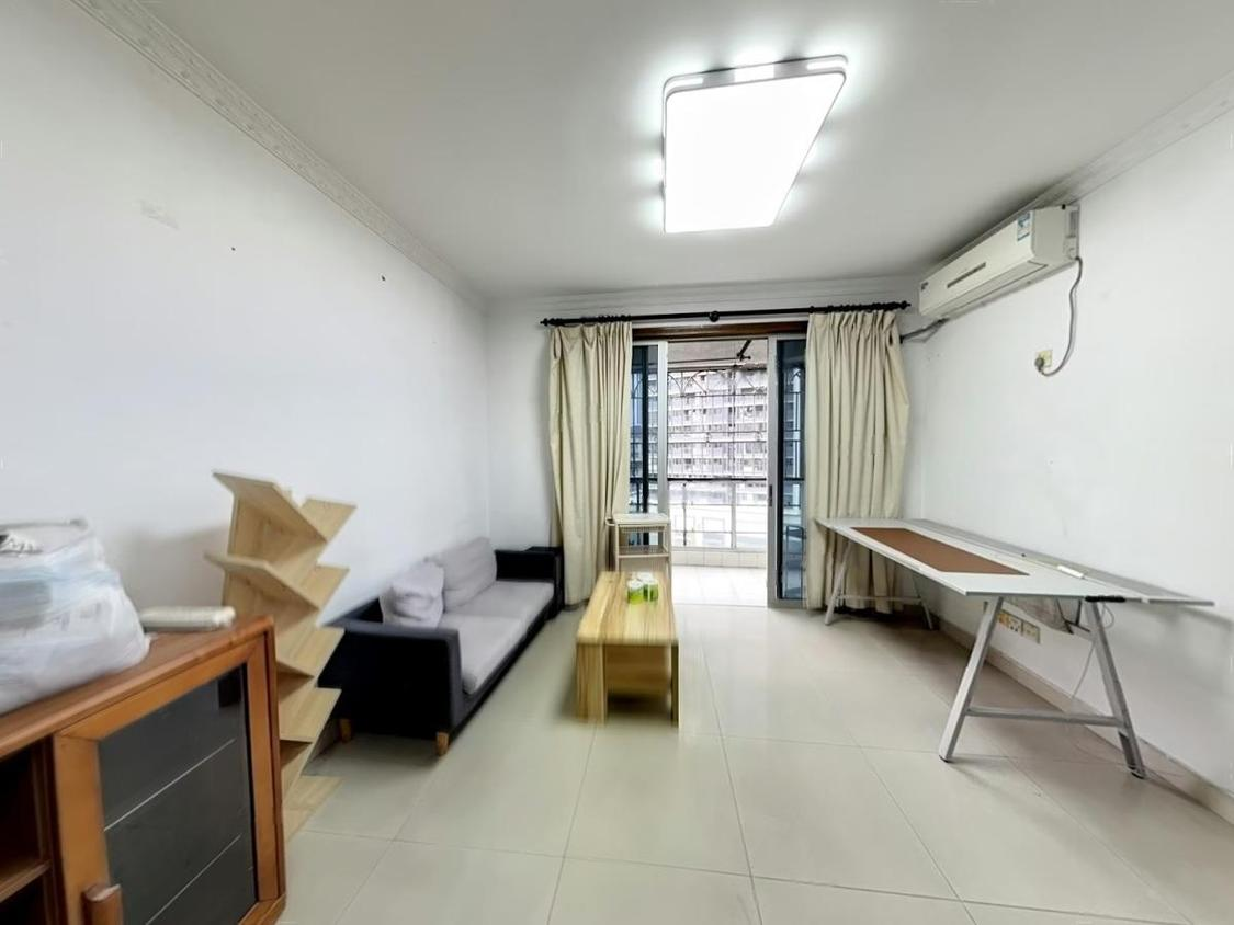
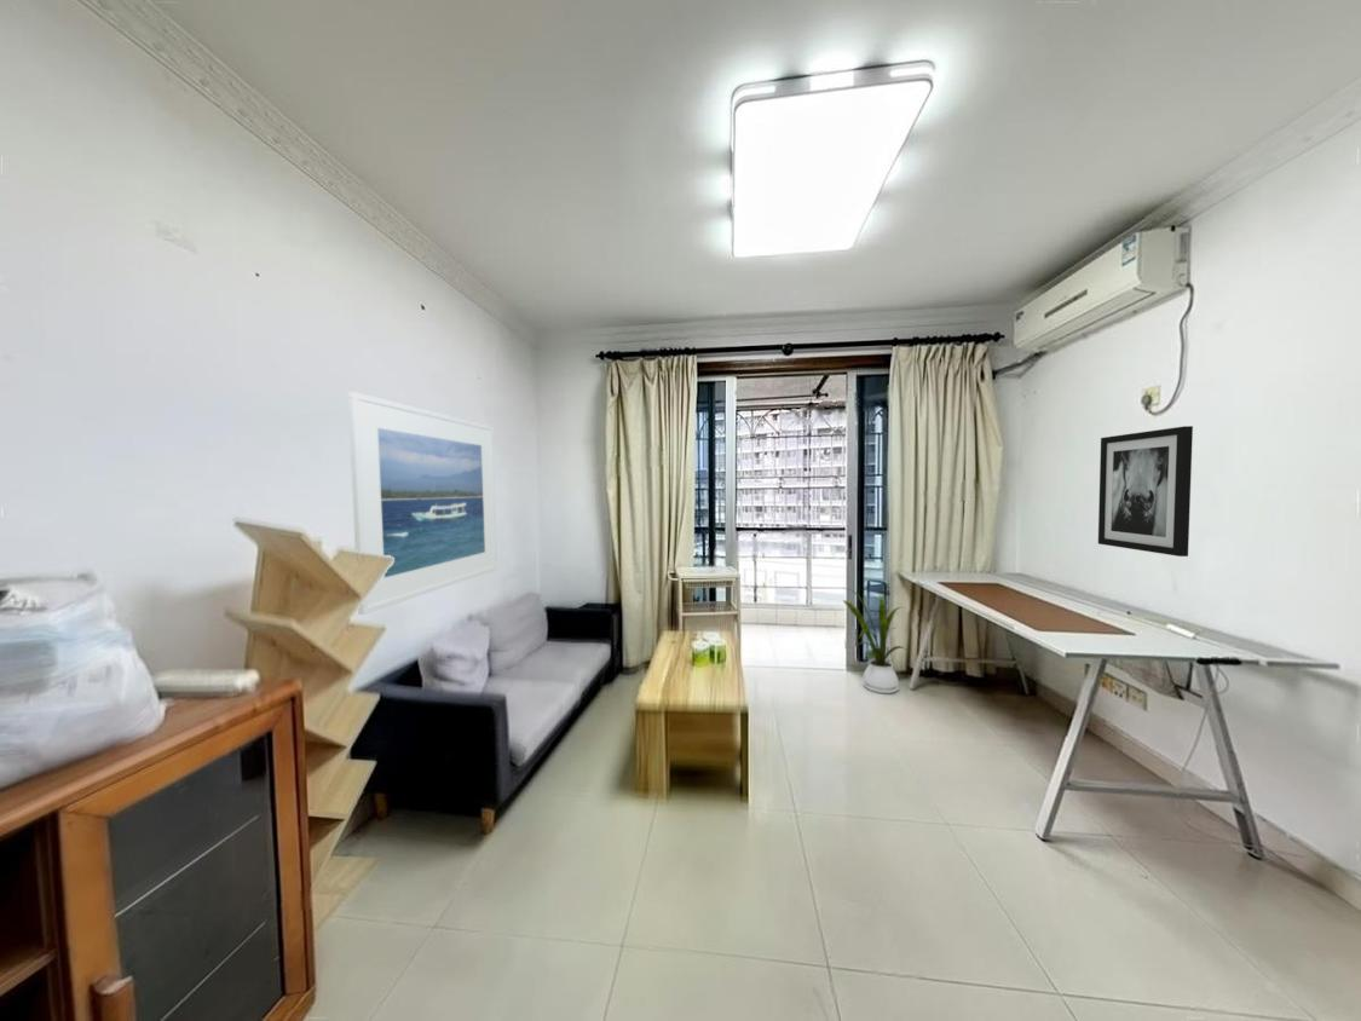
+ house plant (876, 636)
+ wall art (1140, 491)
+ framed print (439, 501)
